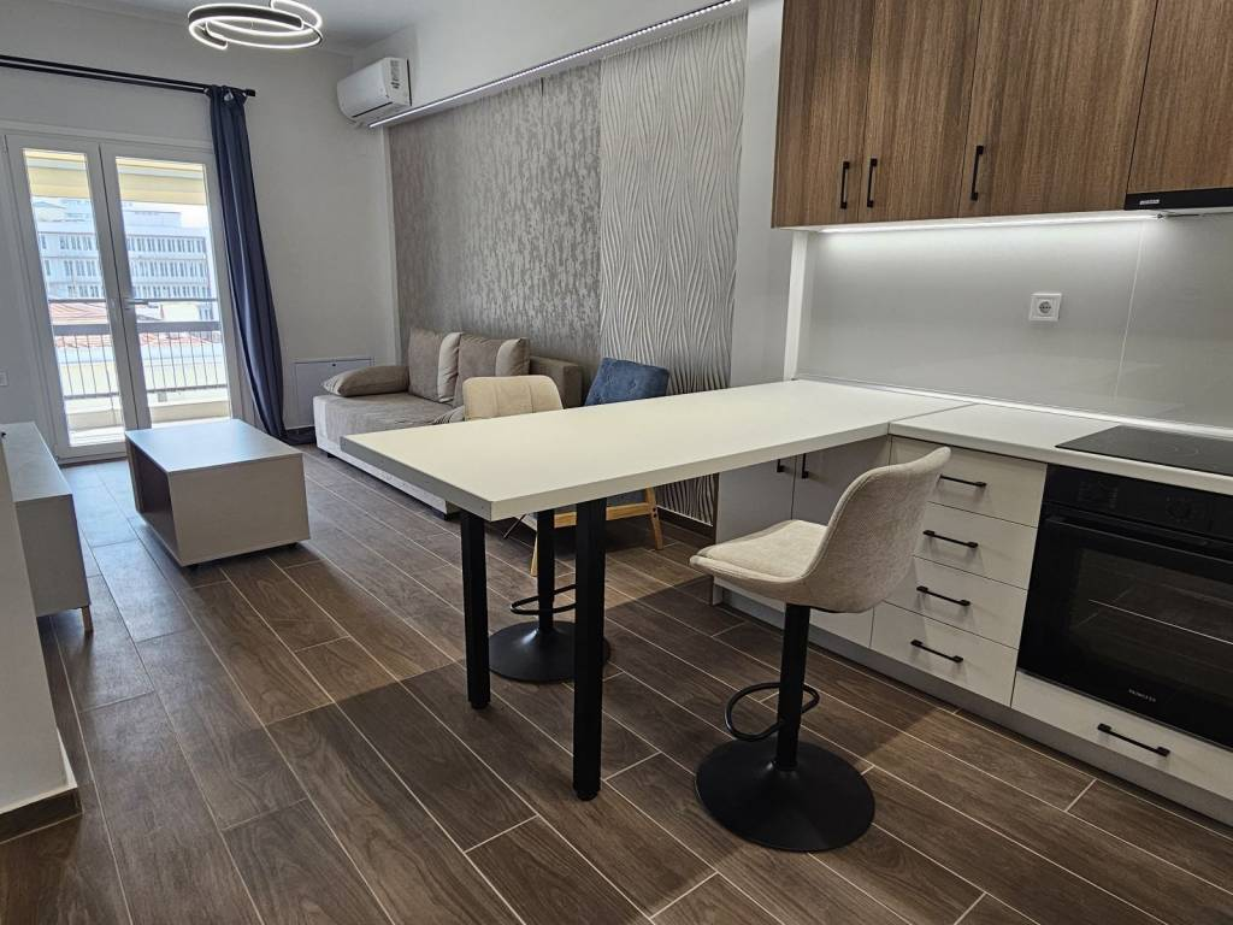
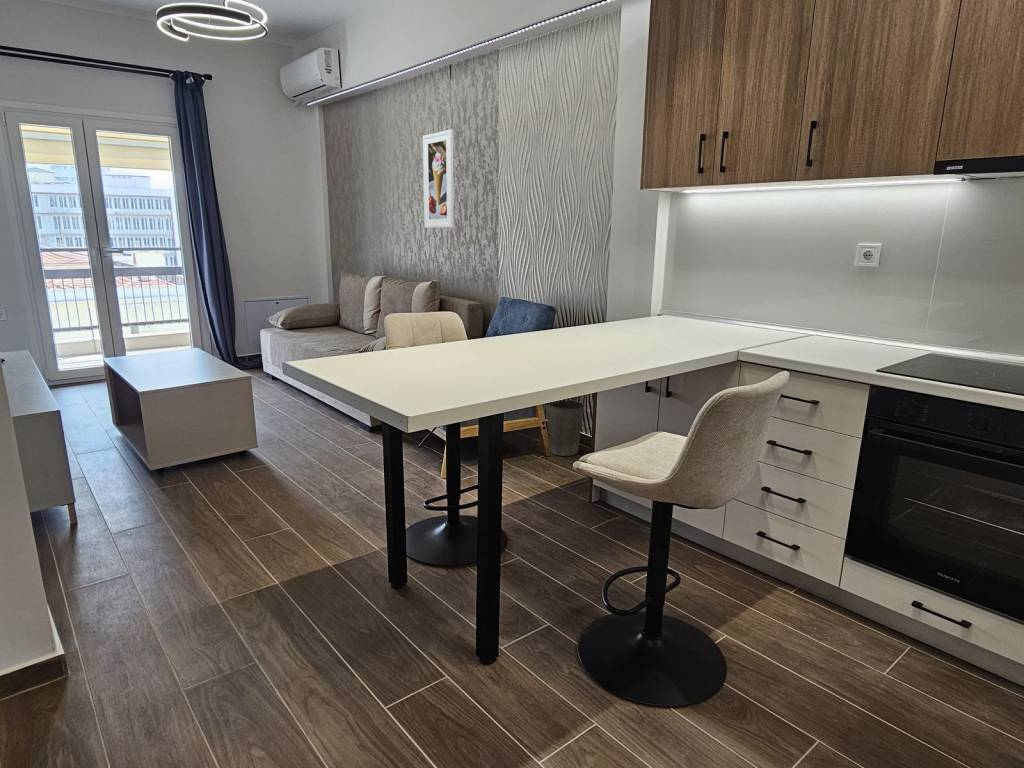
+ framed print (438, 181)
+ waste basket (564, 427)
